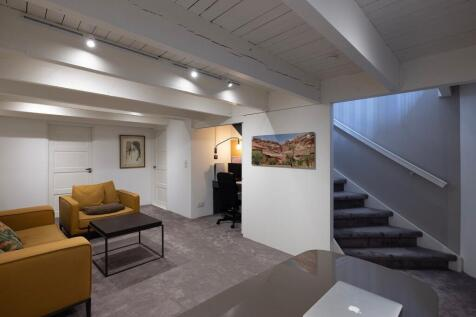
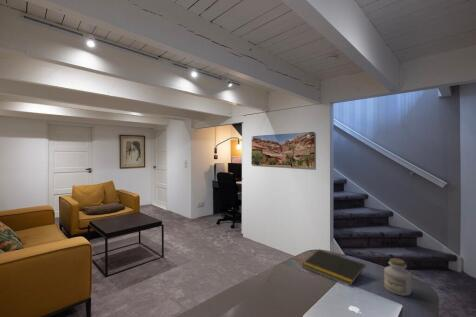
+ notepad (332, 265)
+ jar (397, 275)
